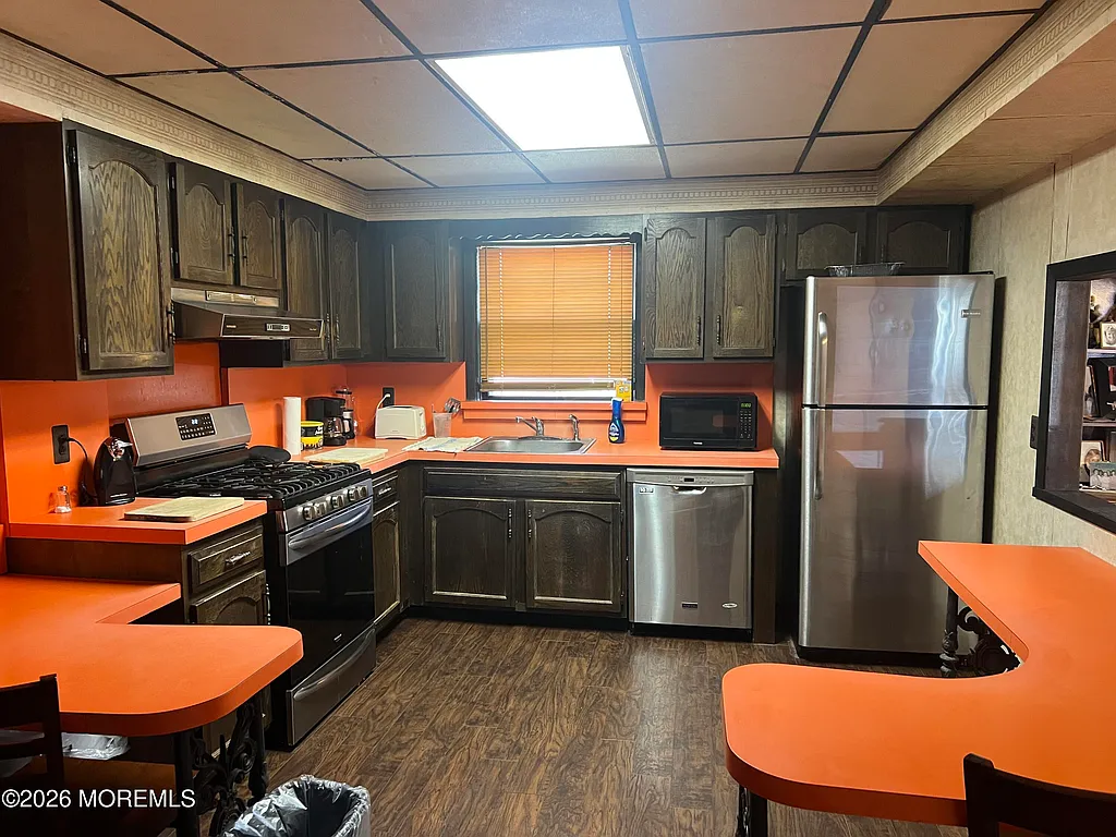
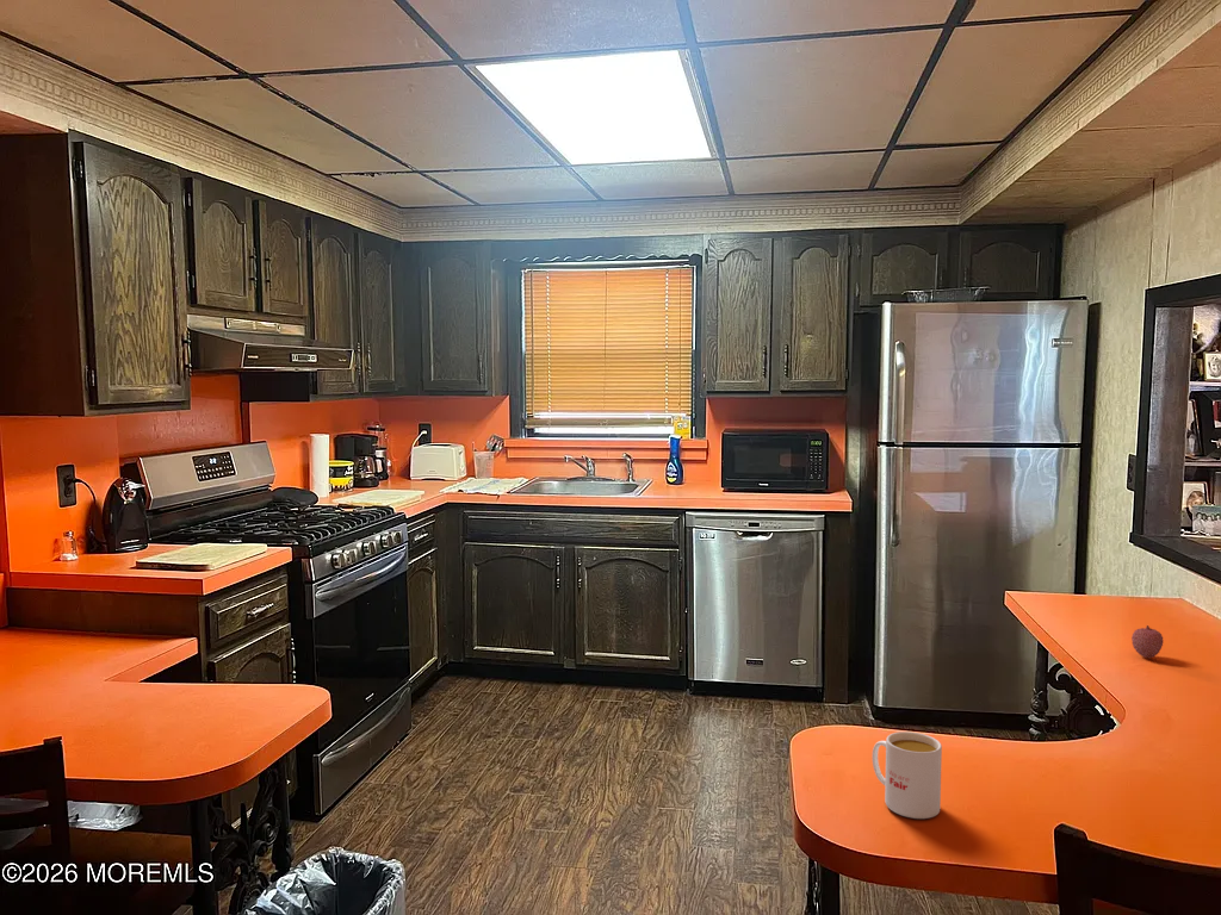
+ mug (904, 770)
+ fruit (1147, 641)
